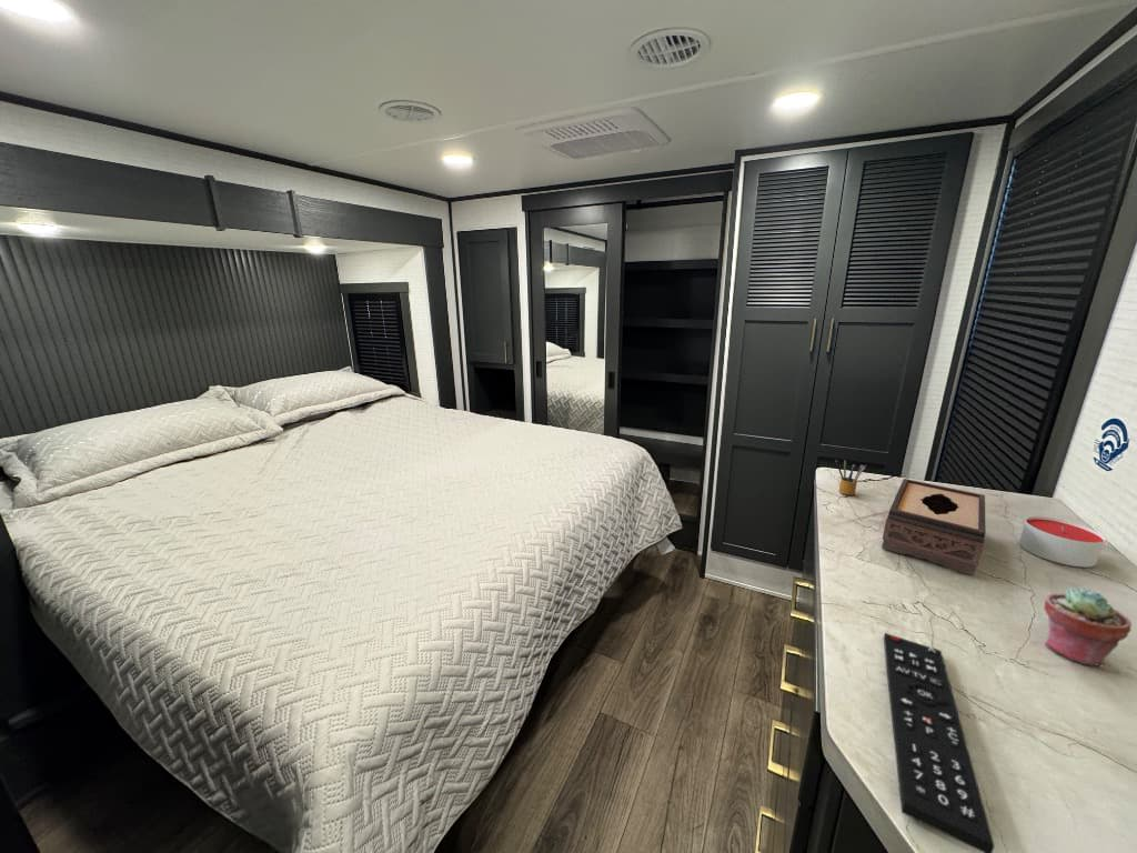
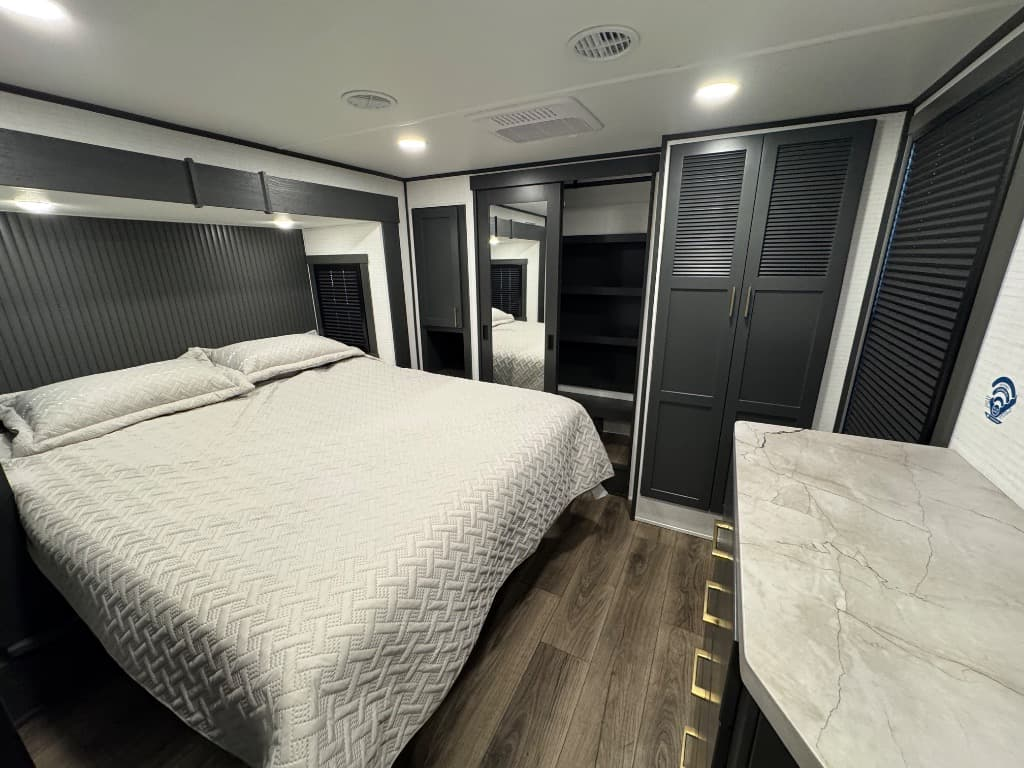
- potted succulent (1083, 622)
- remote control (925, 715)
- pencil box (848, 476)
- candle (1059, 539)
- tissue box (934, 521)
